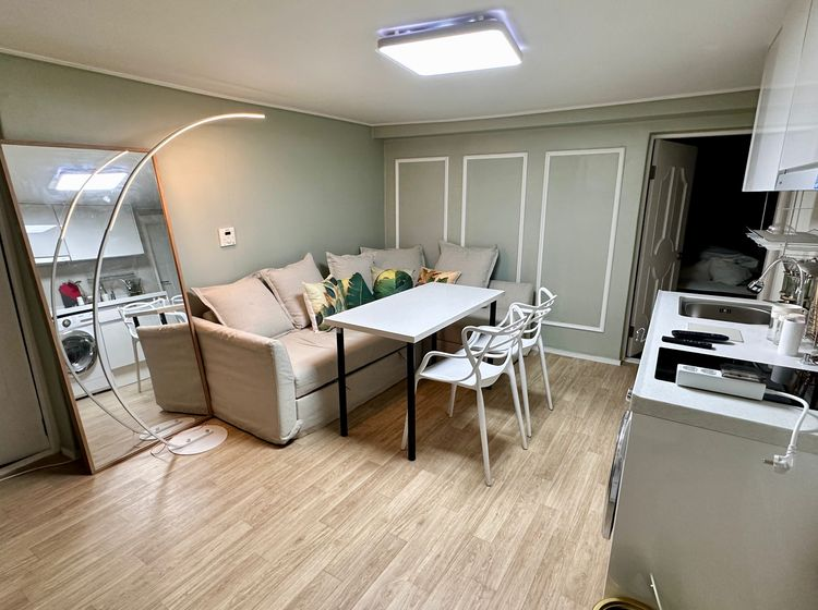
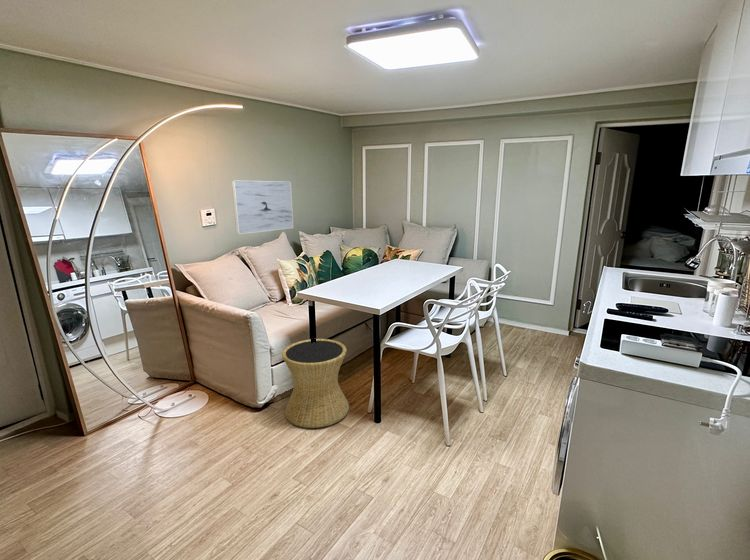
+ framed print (265, 206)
+ side table (316, 380)
